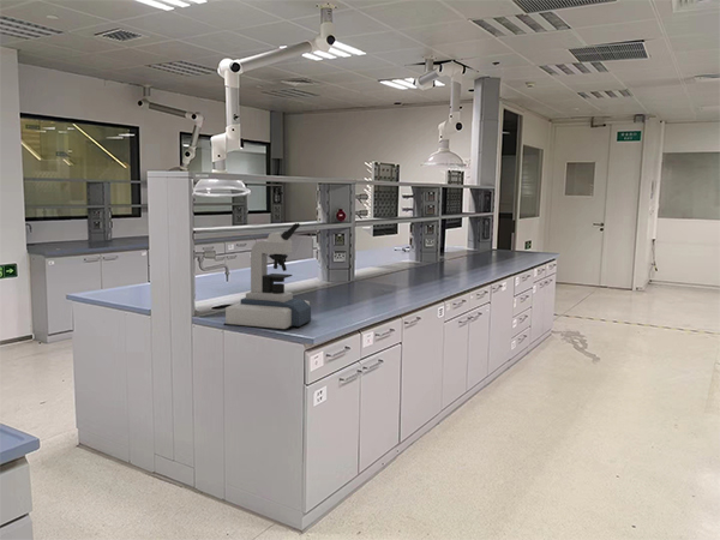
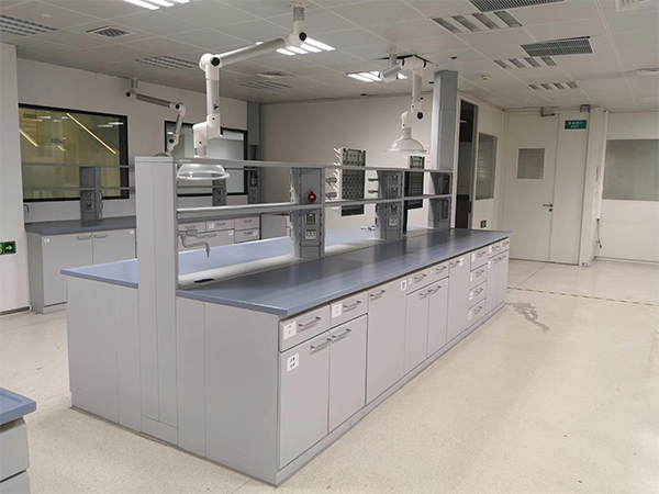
- microscope (271, 274)
